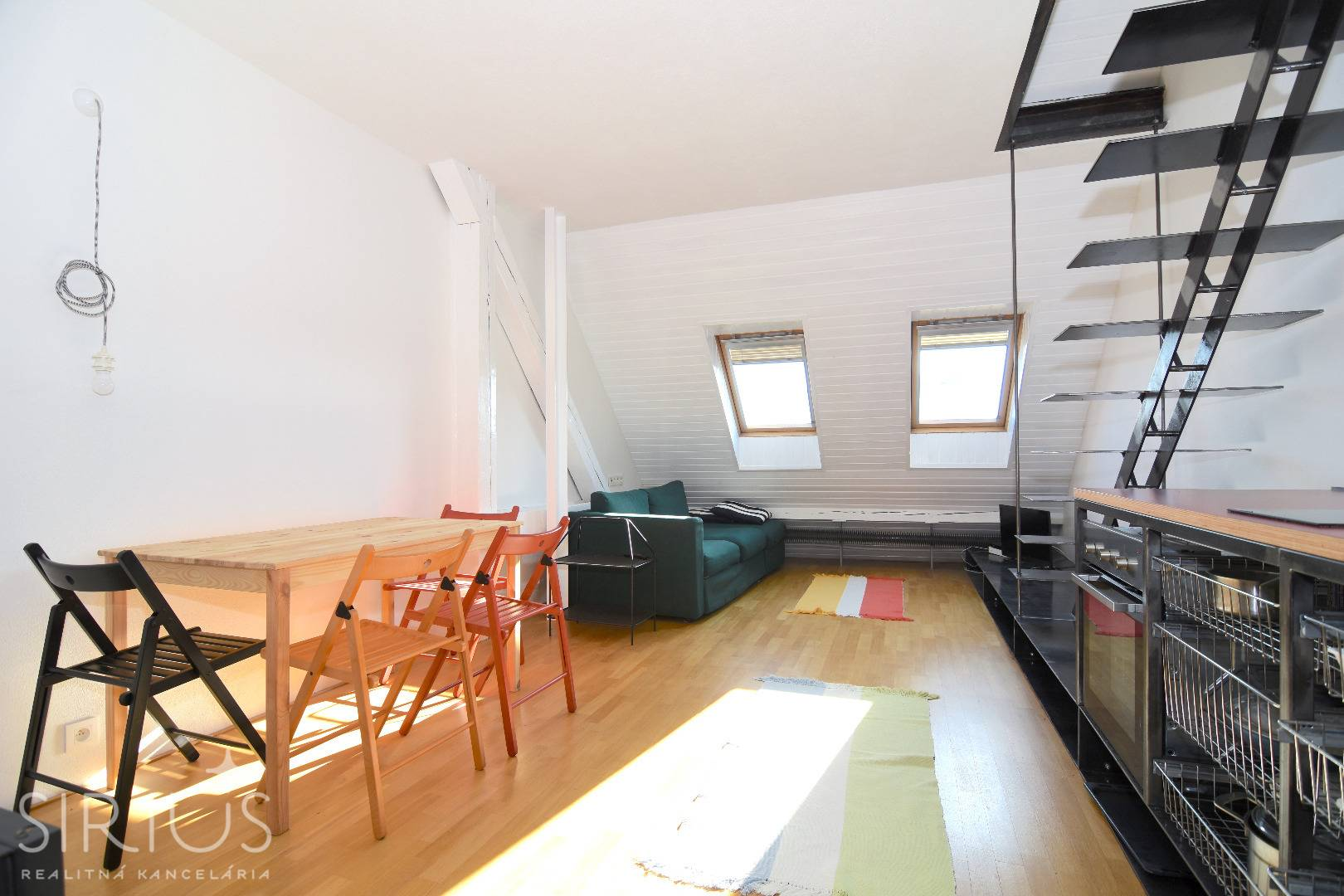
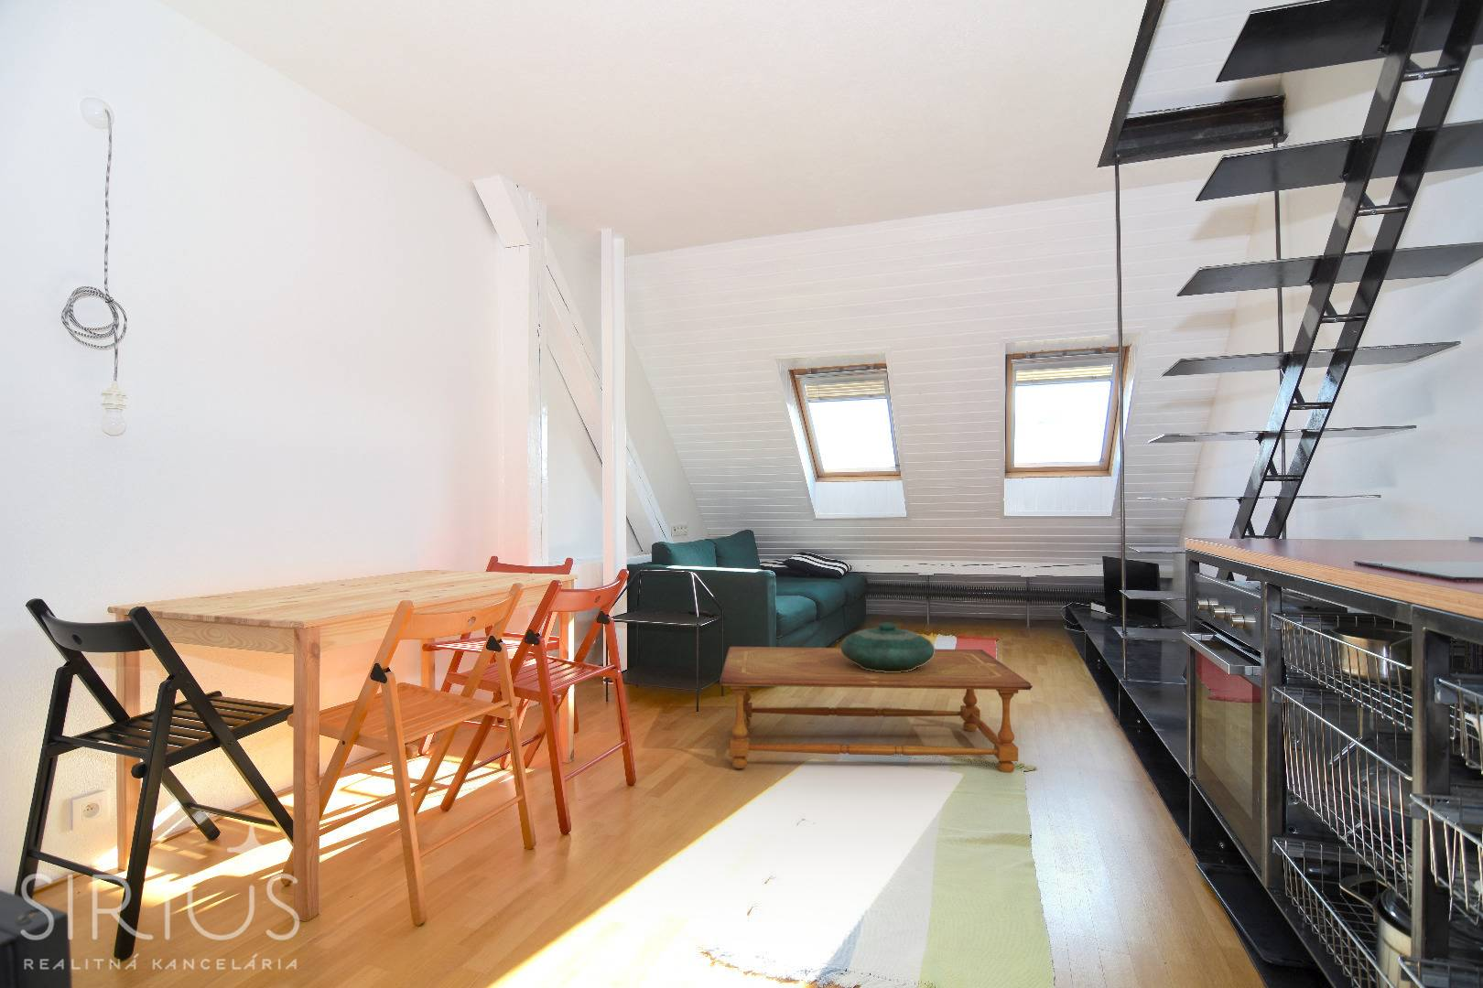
+ decorative bowl (887, 644)
+ coffee table (863, 708)
